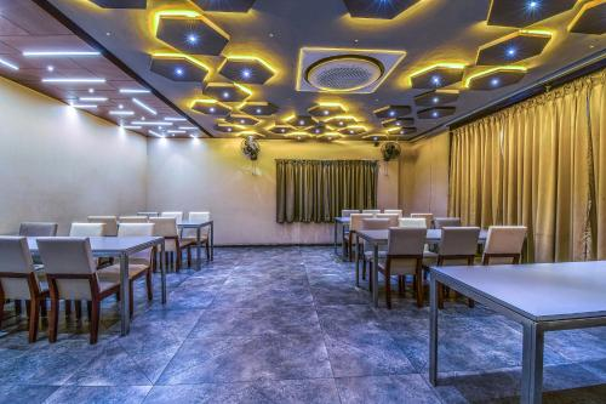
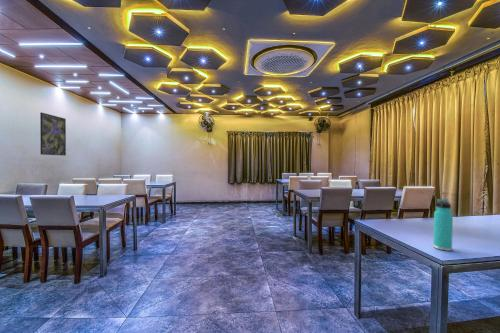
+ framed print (53, 135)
+ thermos bottle (443, 223)
